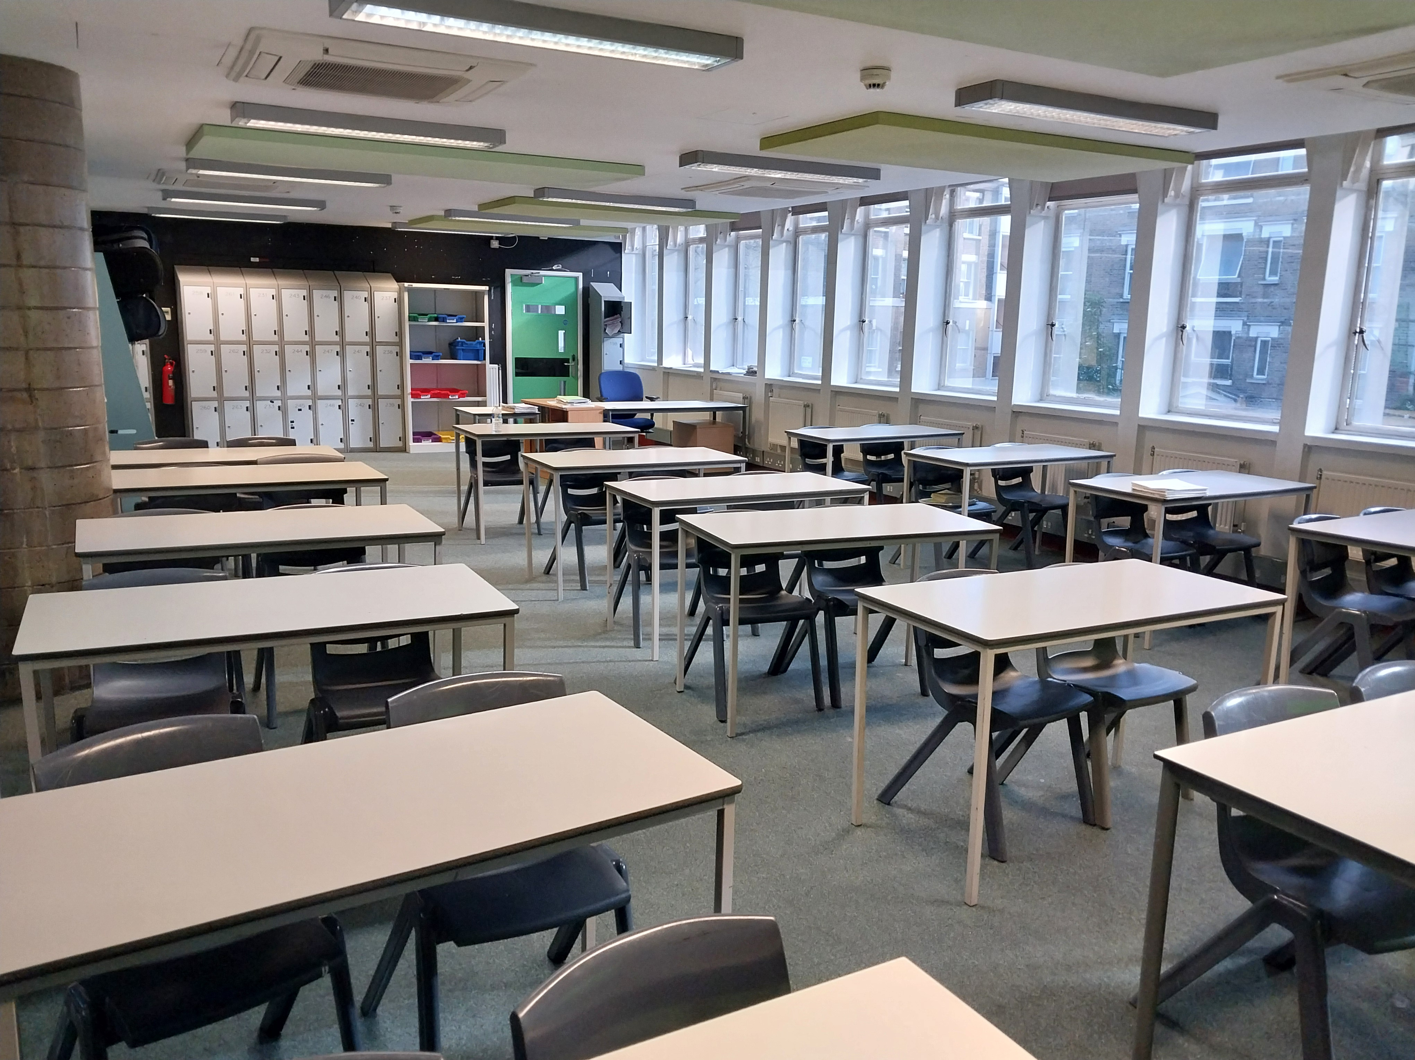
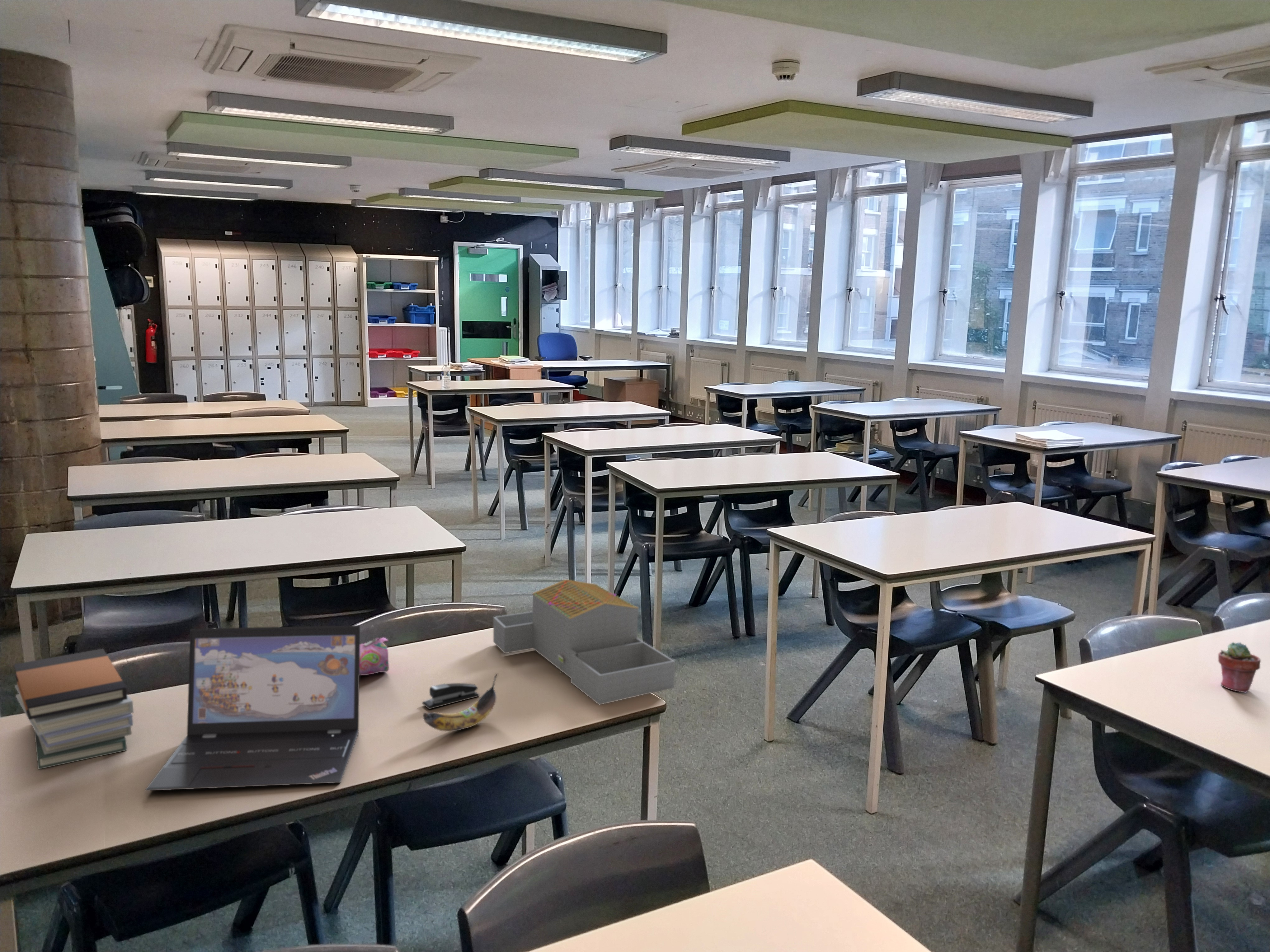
+ book stack (74, 706)
+ banana (464, 710)
+ architectural model (578, 631)
+ laptop (261, 703)
+ potted succulent (1238, 665)
+ pencil case (360, 663)
+ stapler (451, 692)
